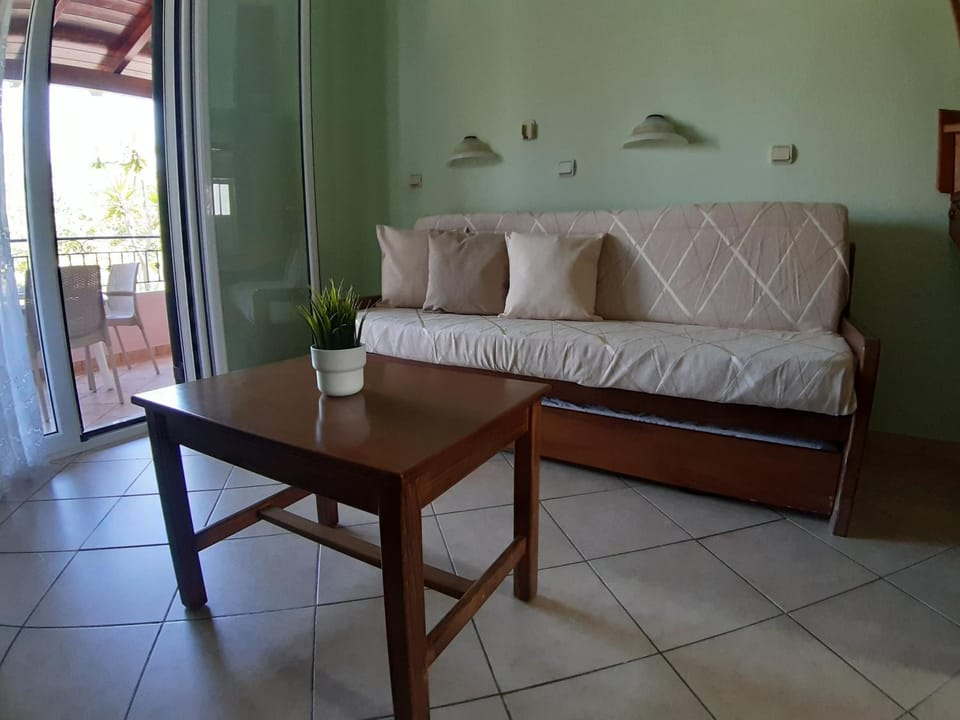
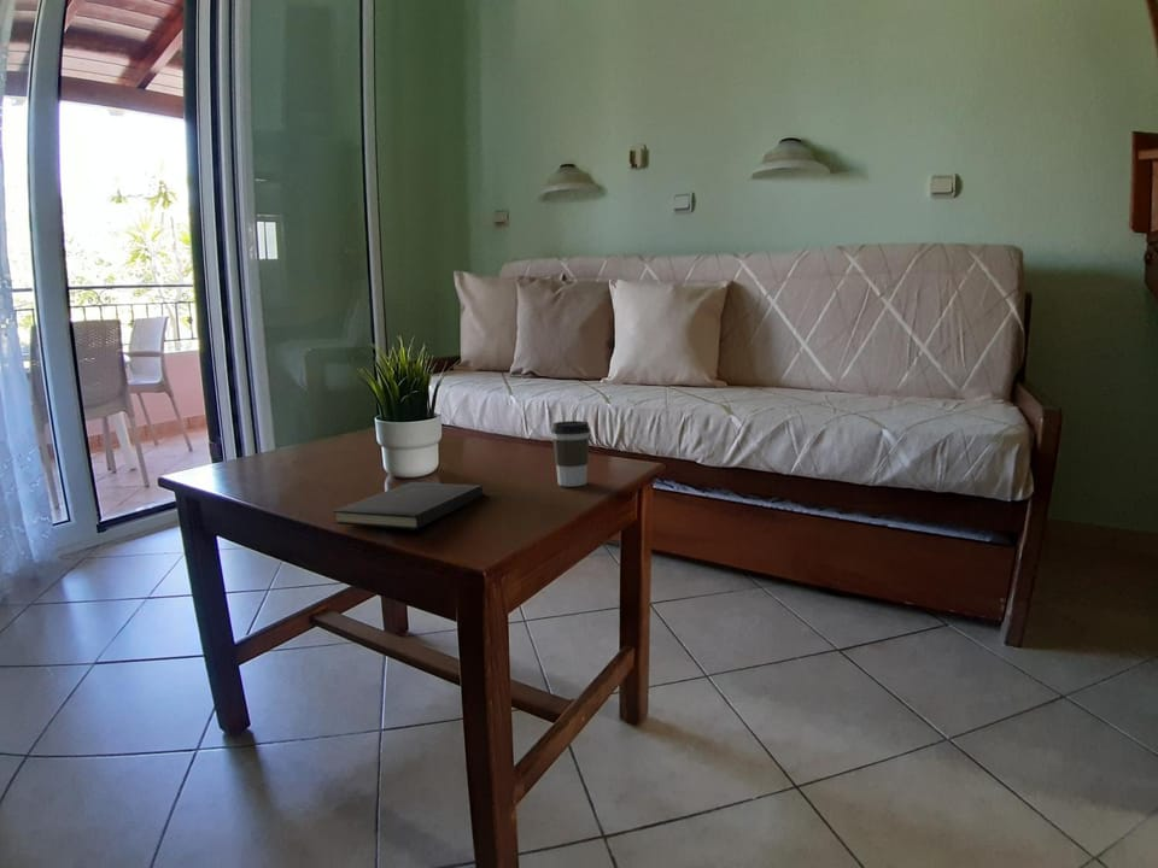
+ coffee cup (571, 453)
+ hardcover book (414, 503)
